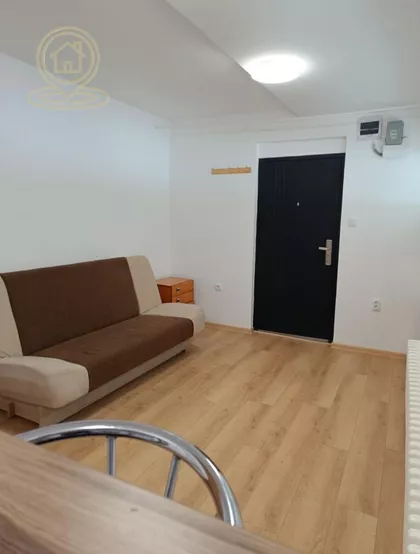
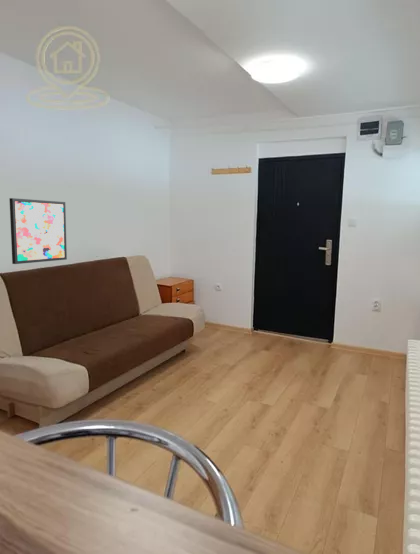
+ wall art (40, 231)
